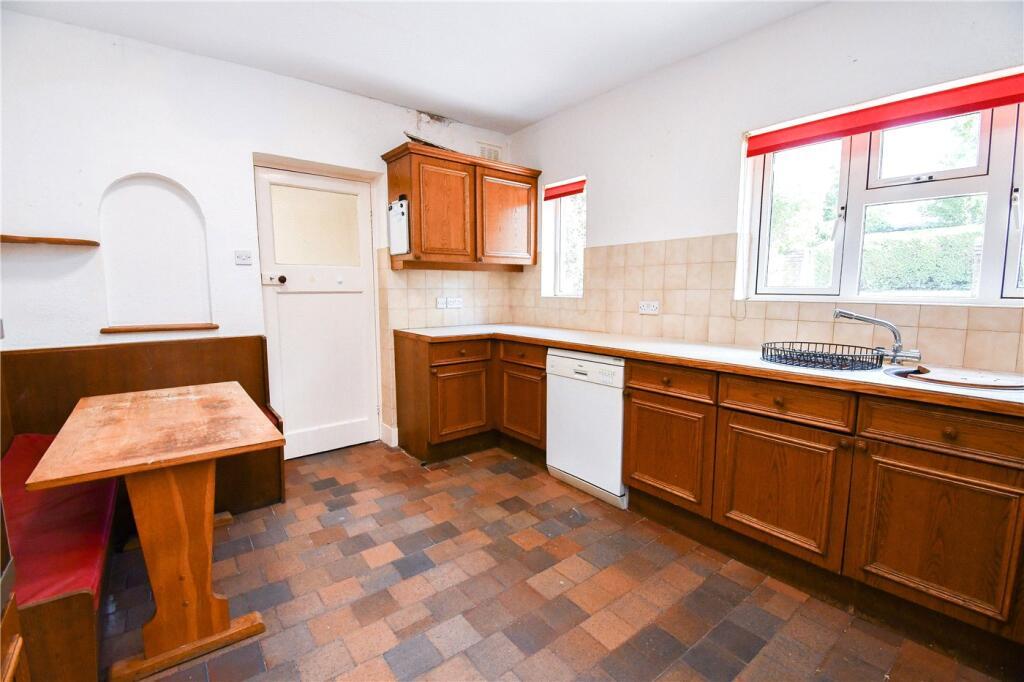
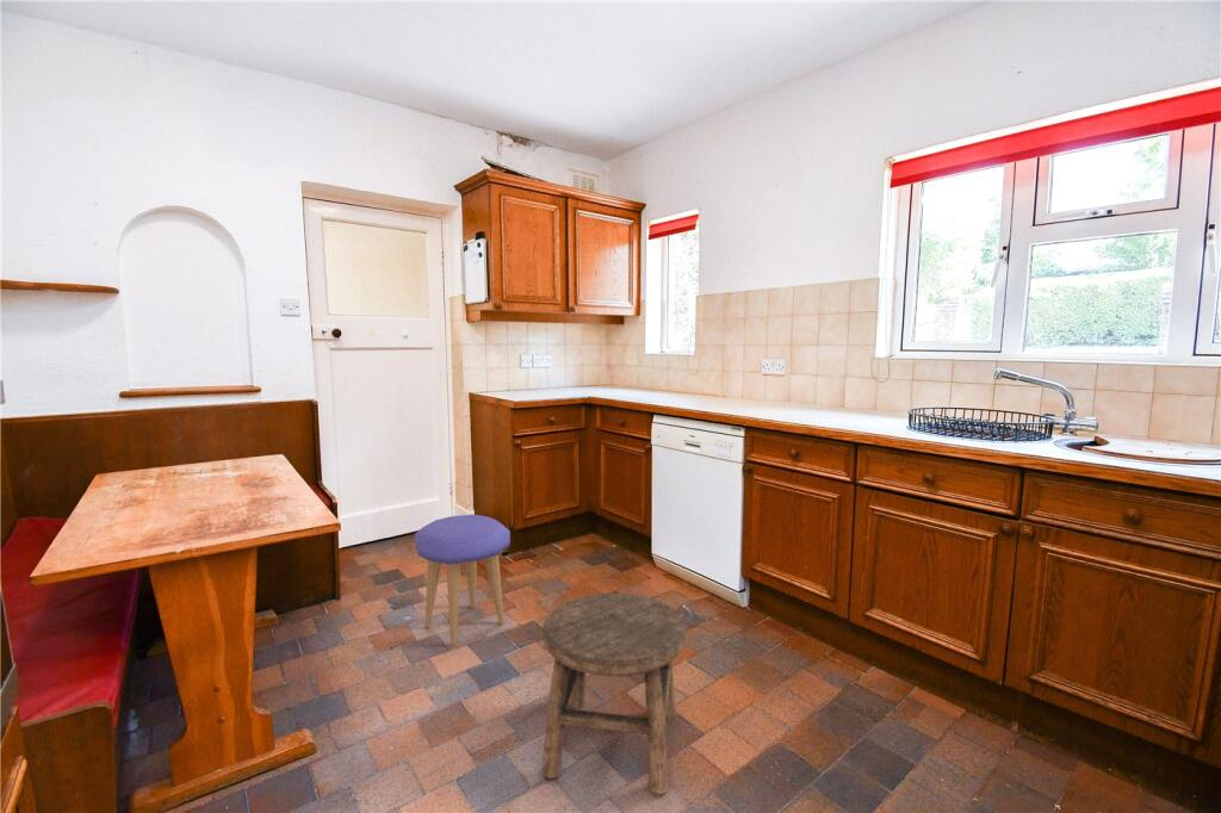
+ stool (614, 676)
+ stool (459, 575)
